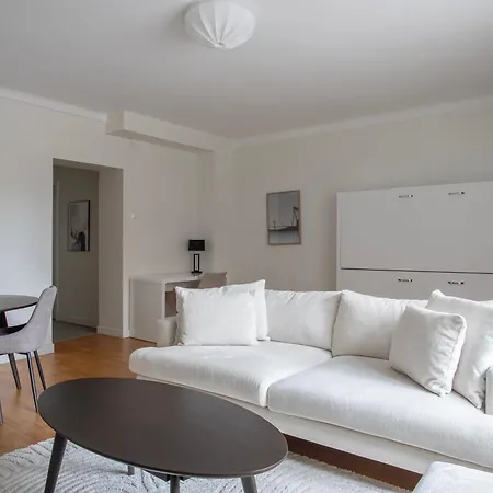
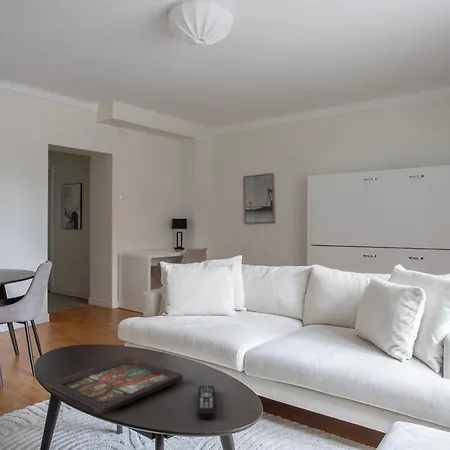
+ decorative tray (116, 381)
+ remote control (206, 401)
